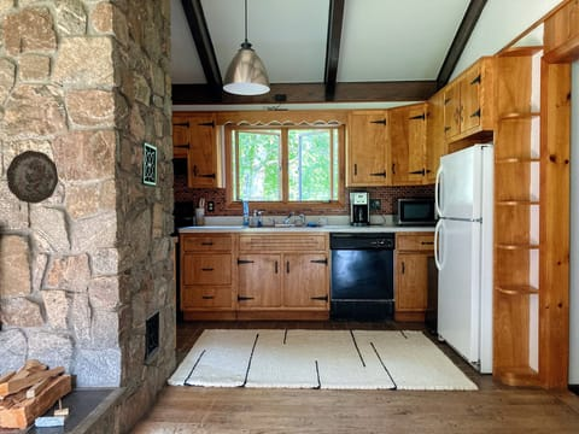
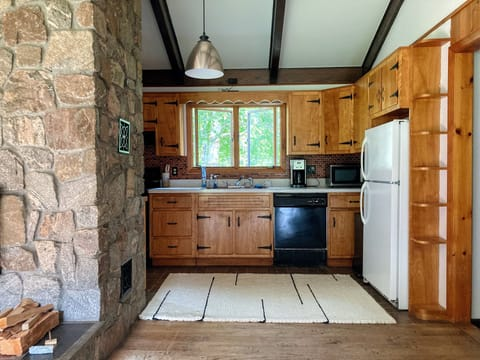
- decorative plate (34, 176)
